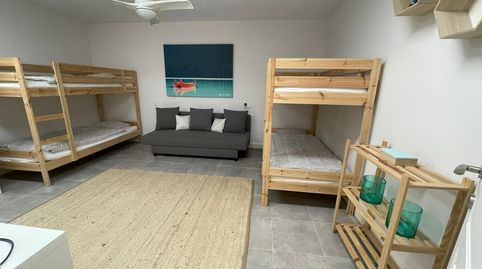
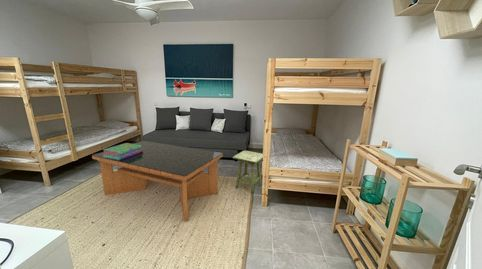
+ side table (248, 173)
+ stack of books (123, 150)
+ coffee table (161, 174)
